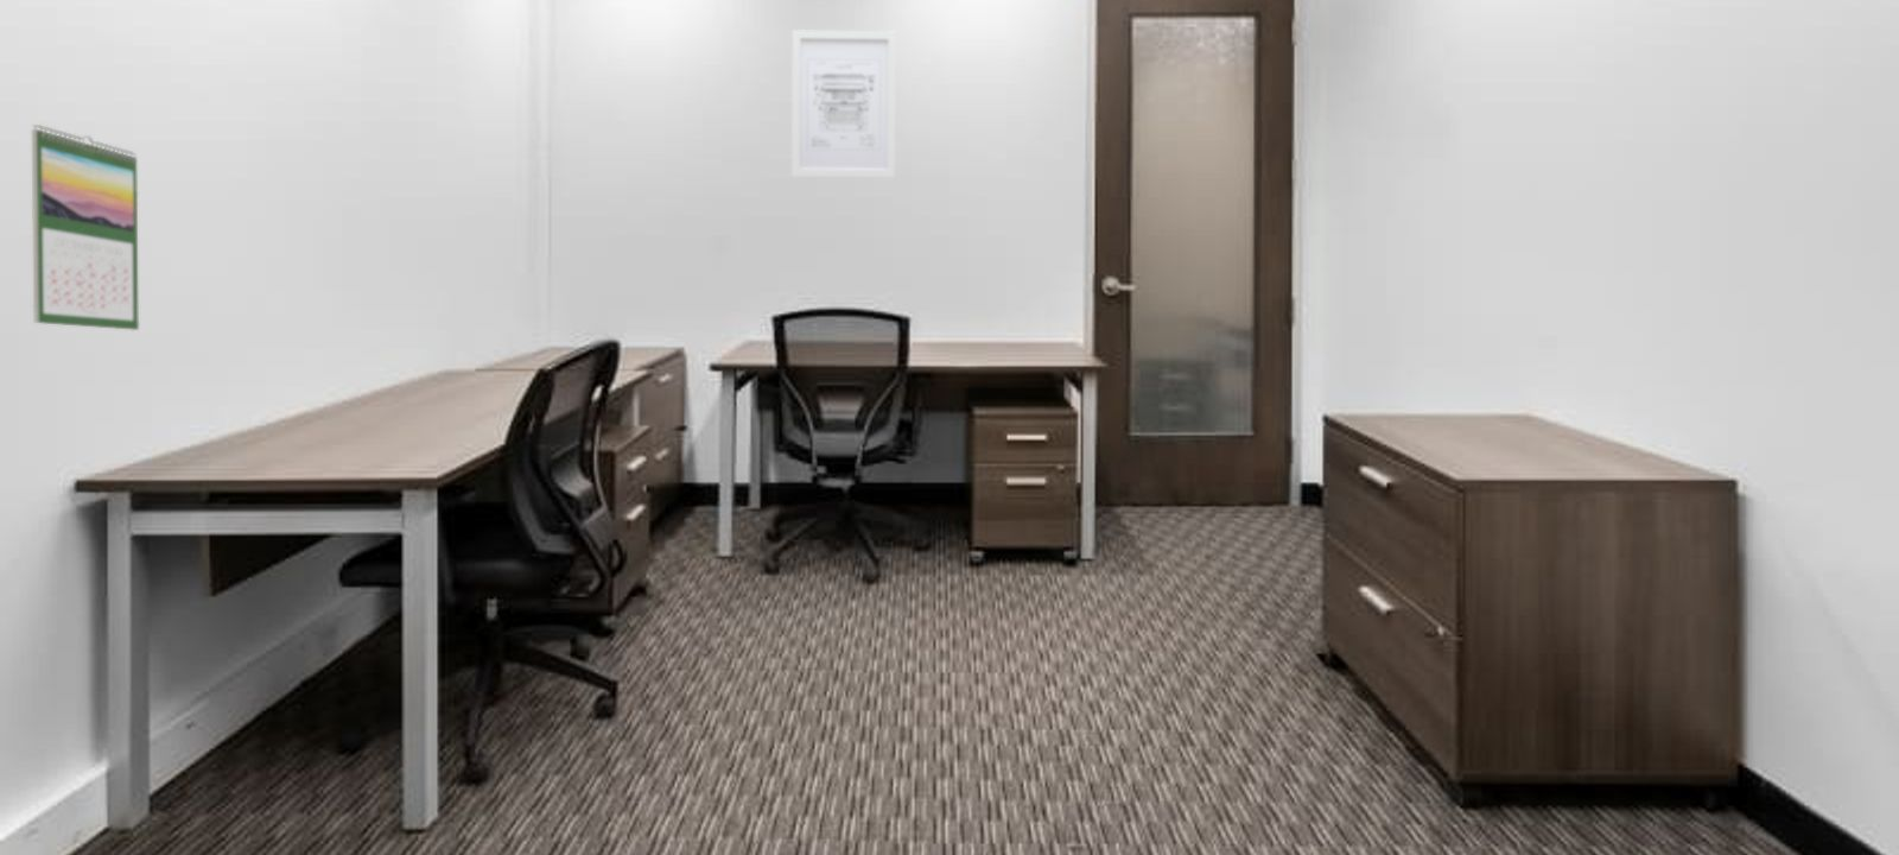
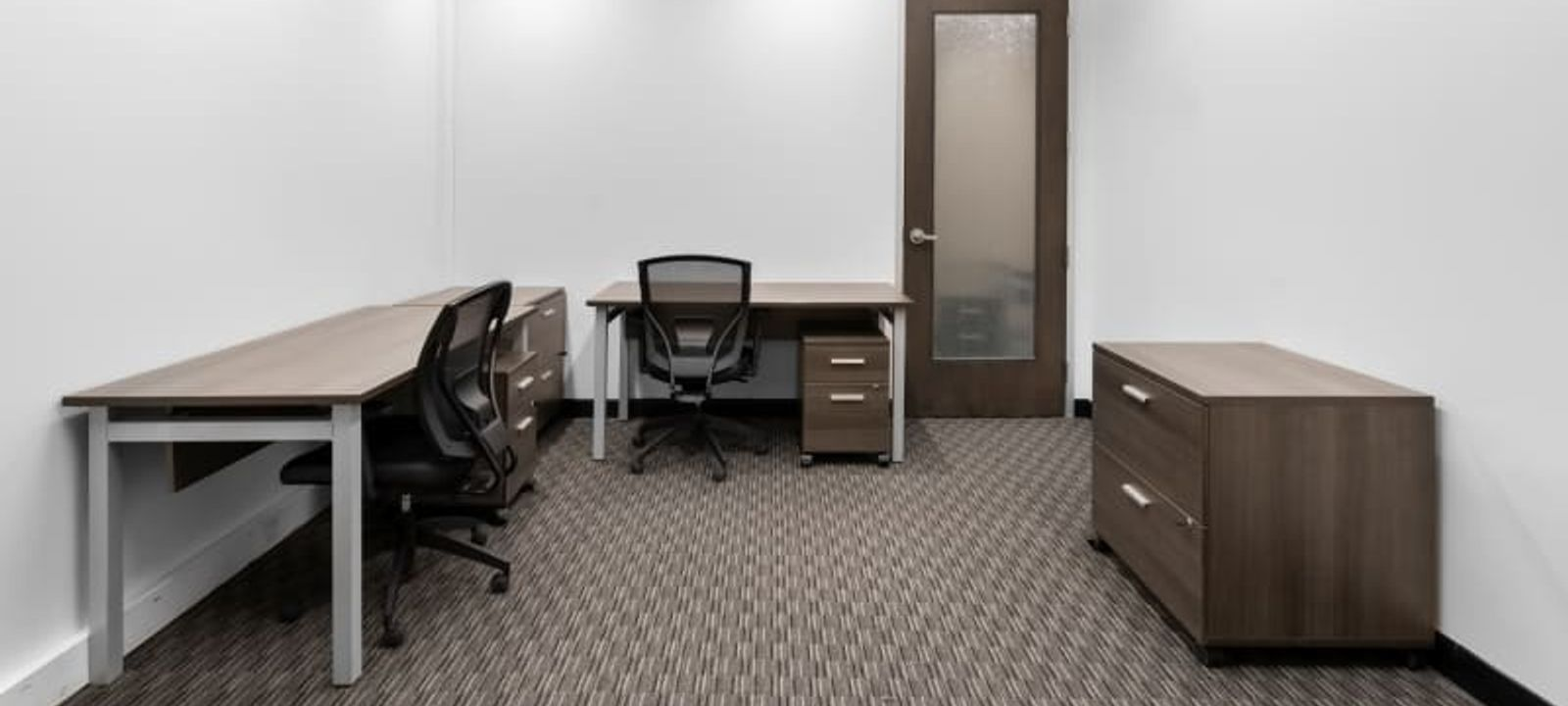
- wall art (844, 103)
- calendar (88, 230)
